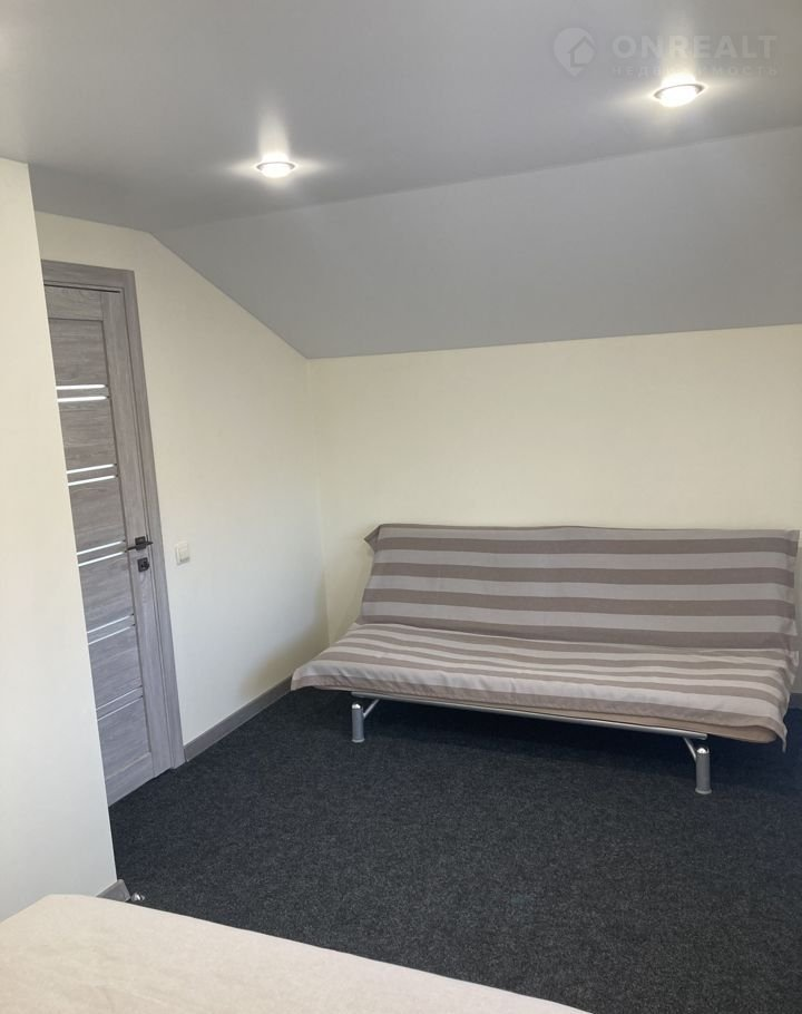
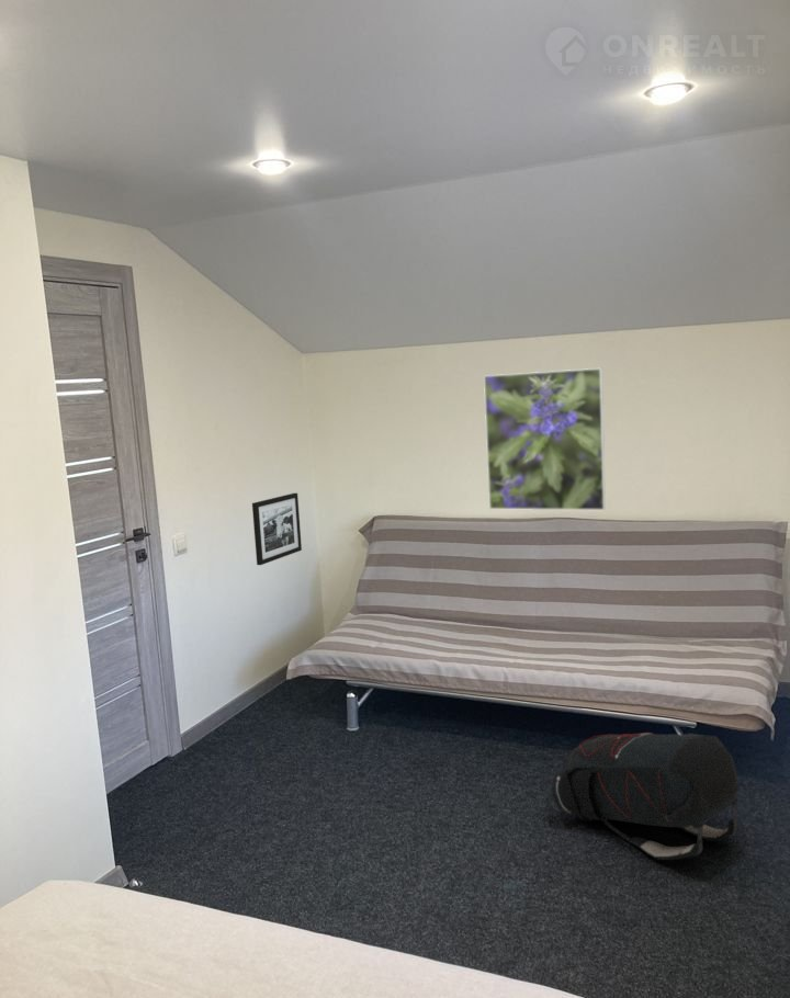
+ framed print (543, 441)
+ picture frame (278, 528)
+ backpack (652, 771)
